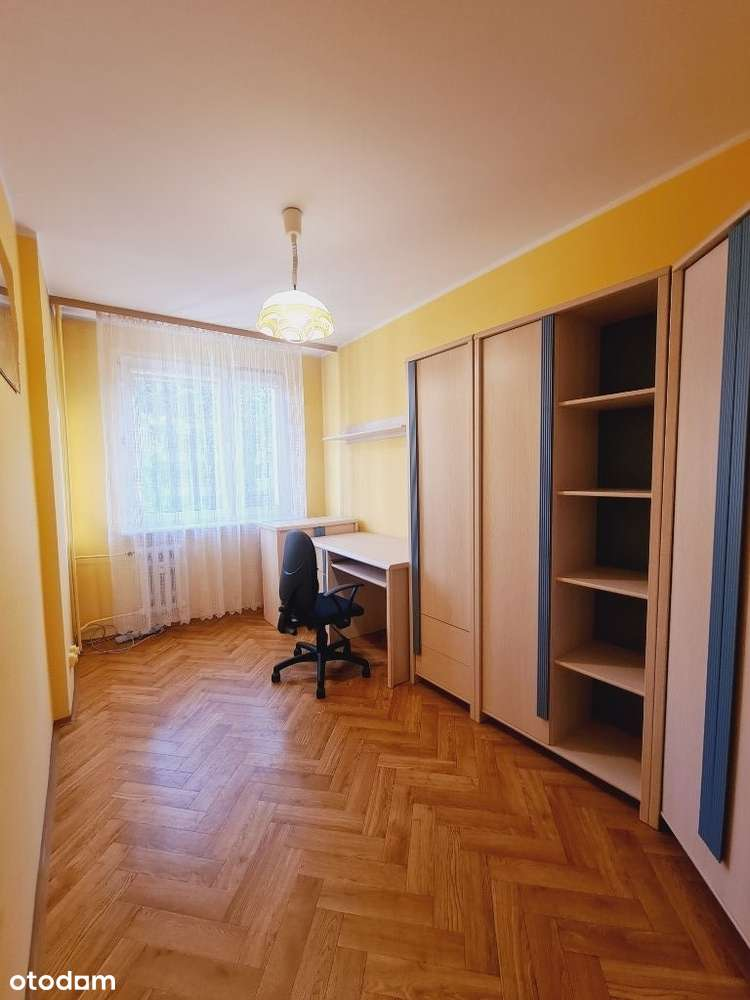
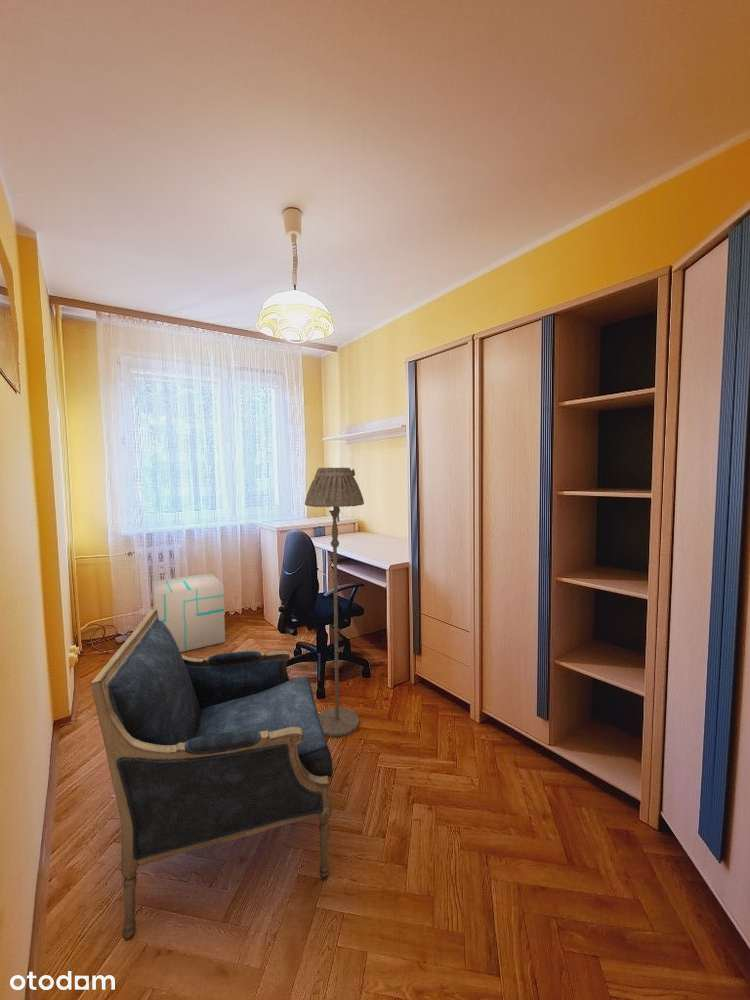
+ floor lamp (335, 597)
+ armchair (232, 728)
+ cardboard box (188, 611)
